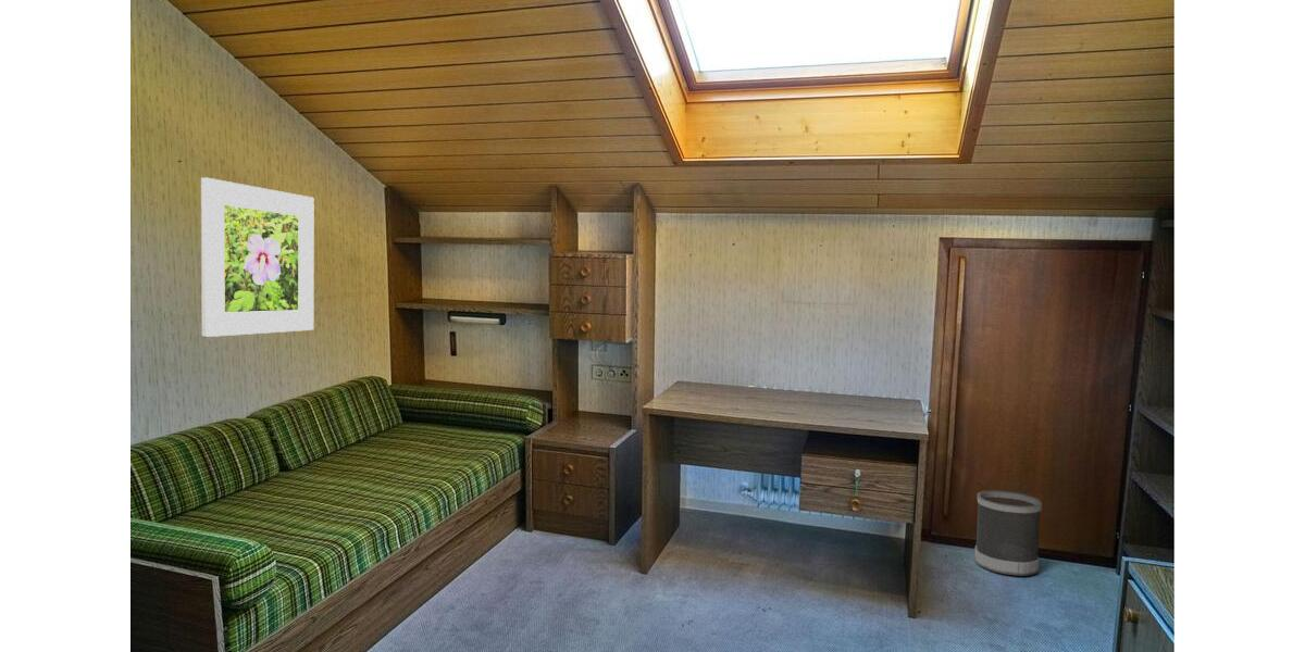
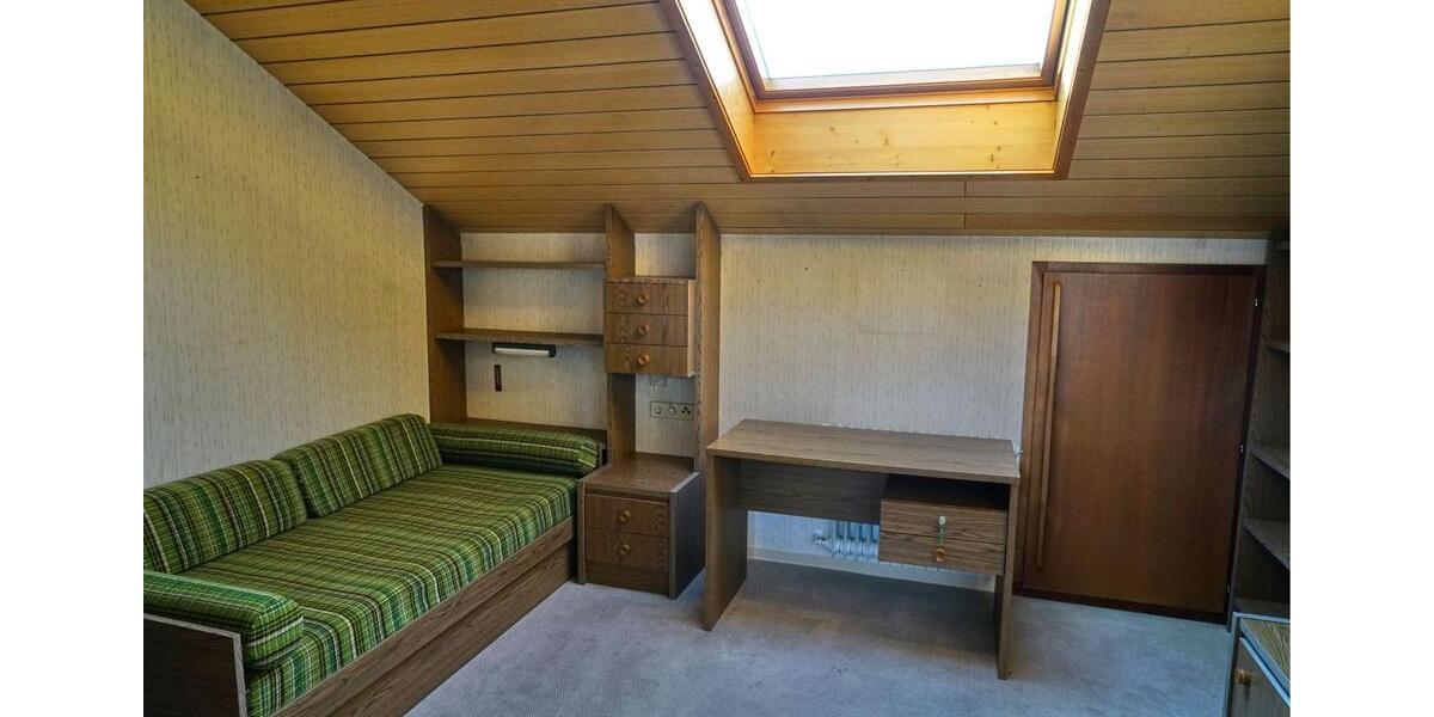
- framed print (262, 261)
- wastebasket (1007, 531)
